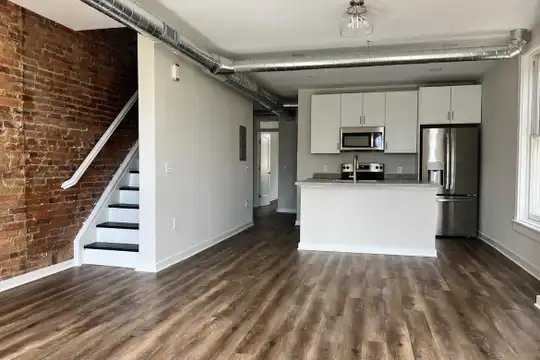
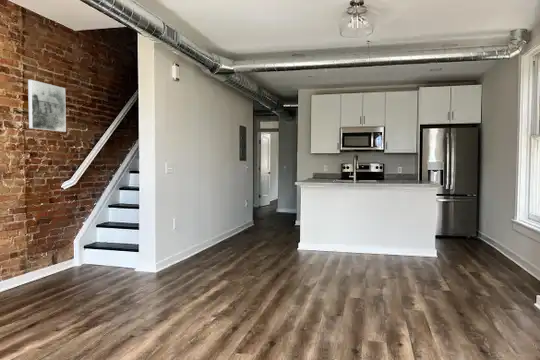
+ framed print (48, 107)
